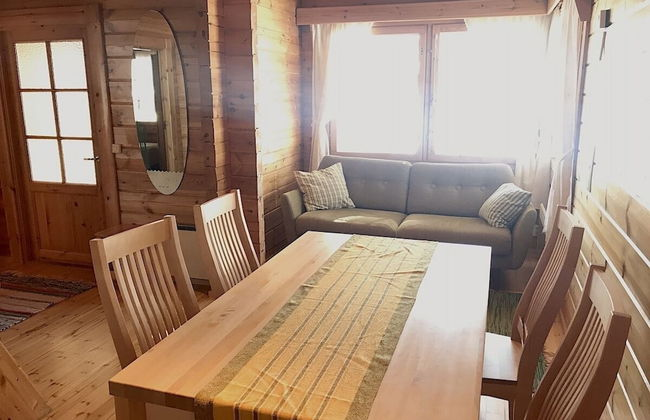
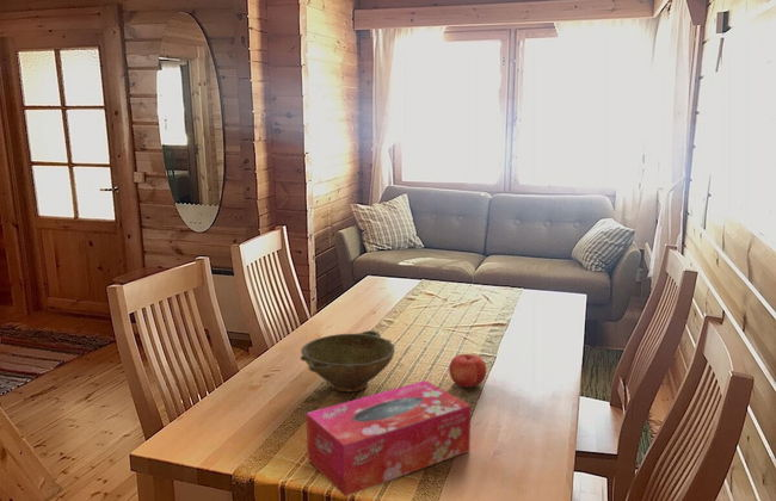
+ fruit (467, 369)
+ bowl (349, 366)
+ tissue box (389, 432)
